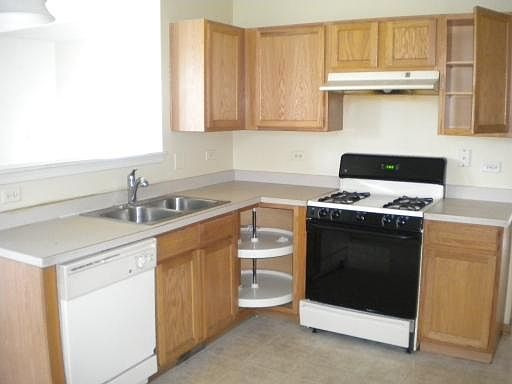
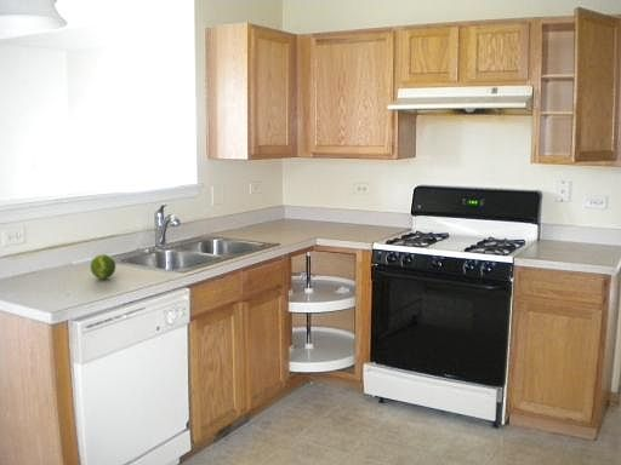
+ fruit (103, 266)
